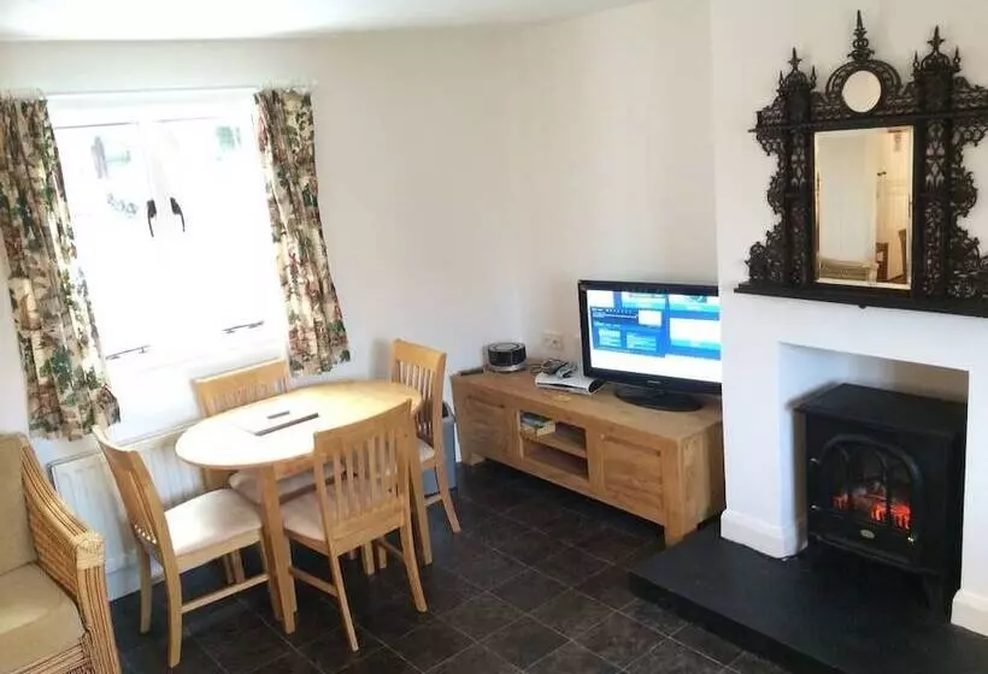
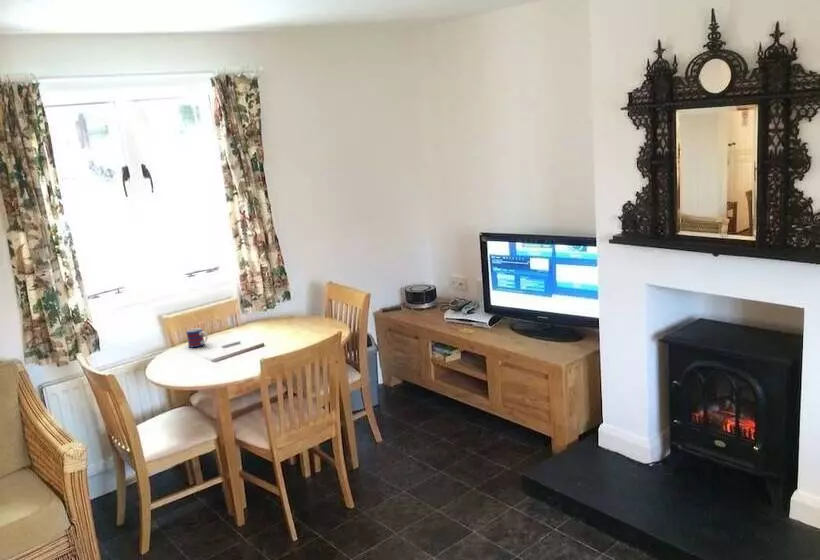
+ mug (198, 337)
